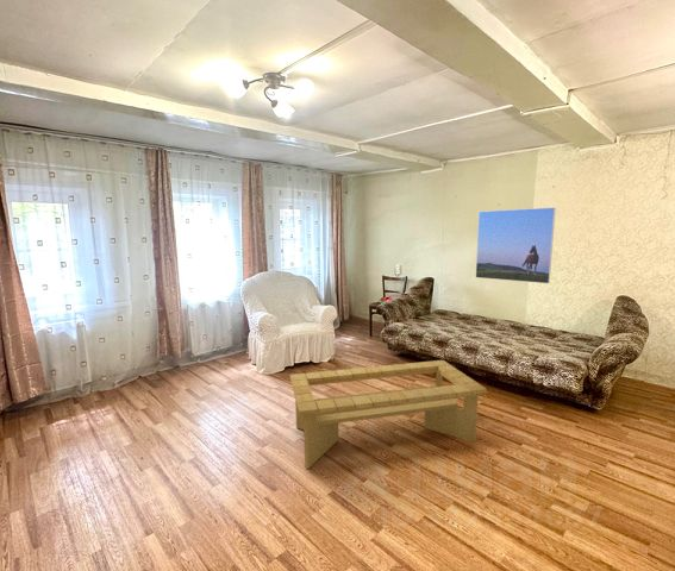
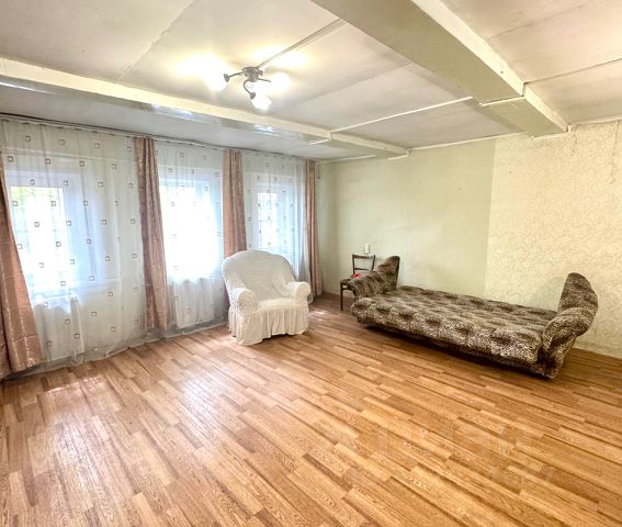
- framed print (512, 245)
- coffee table (382, 407)
